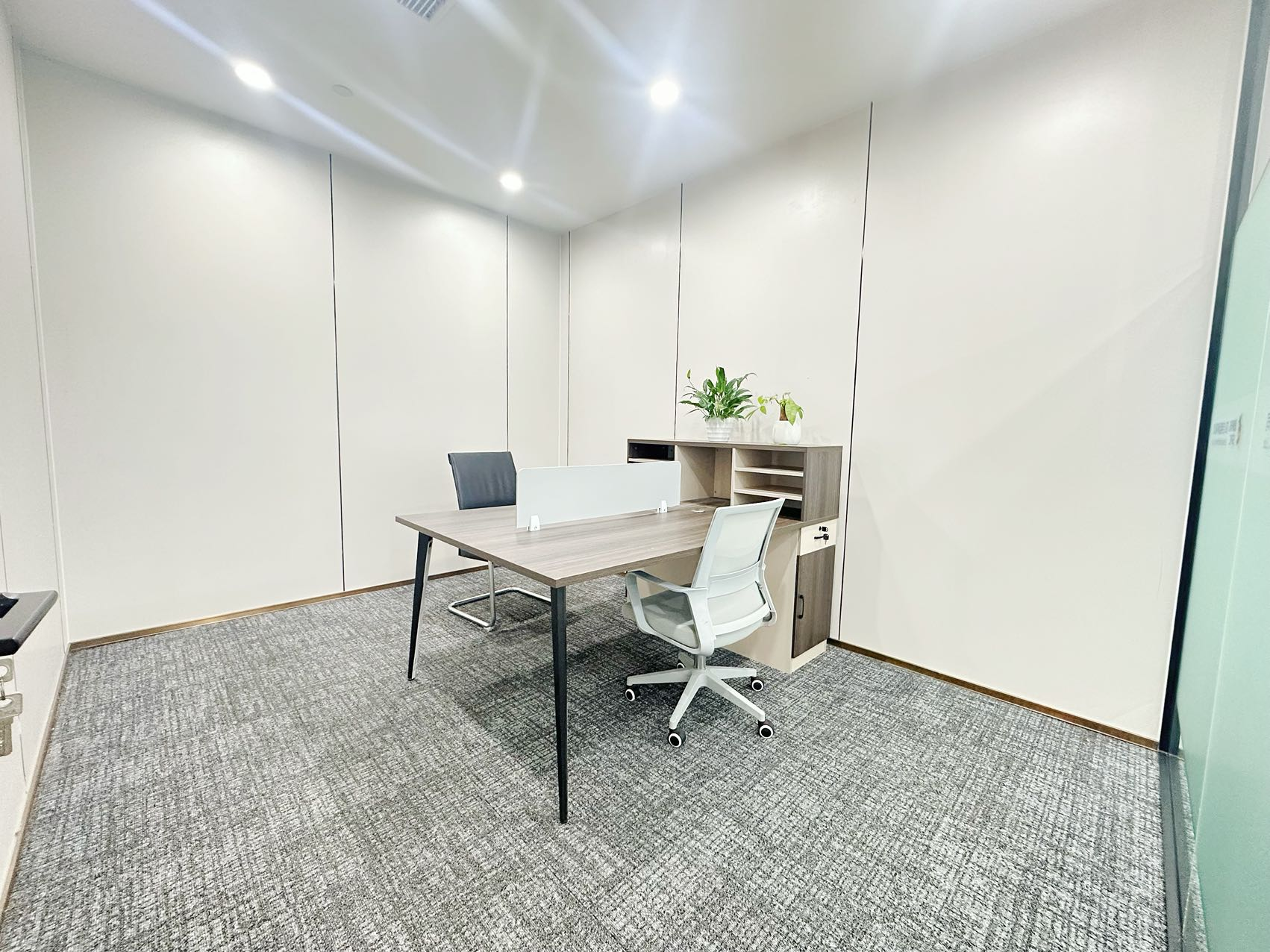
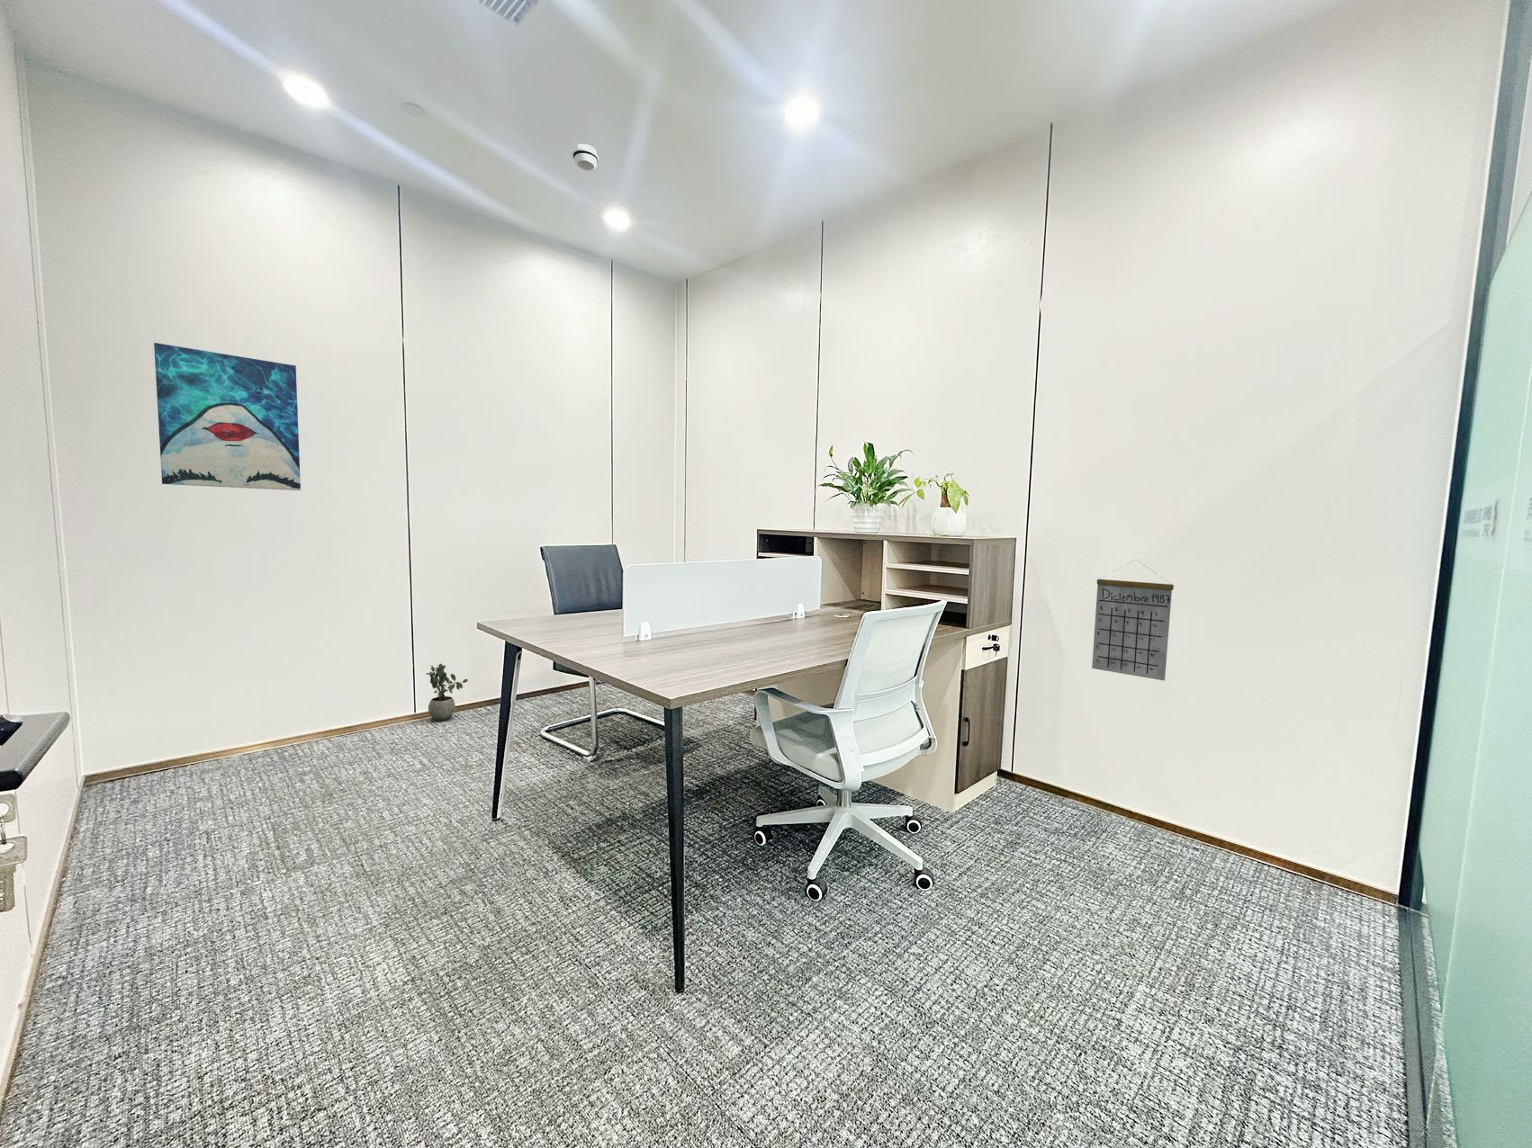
+ calendar (1132, 617)
+ potted plant (445, 690)
+ smoke detector (585, 158)
+ wall art (233, 422)
